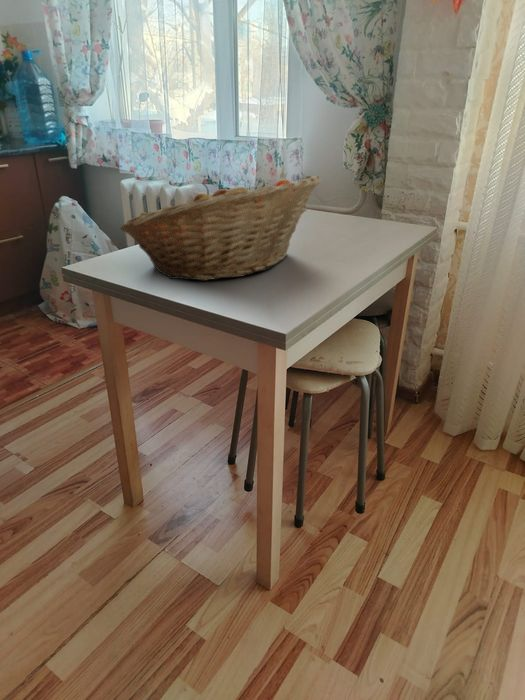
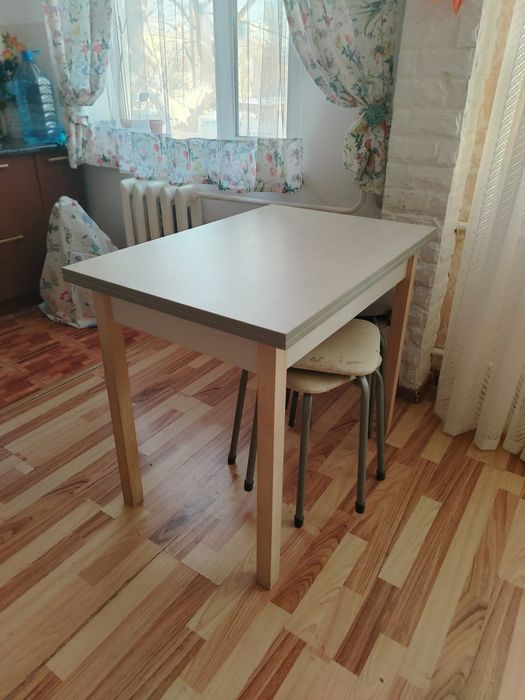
- fruit basket (226, 219)
